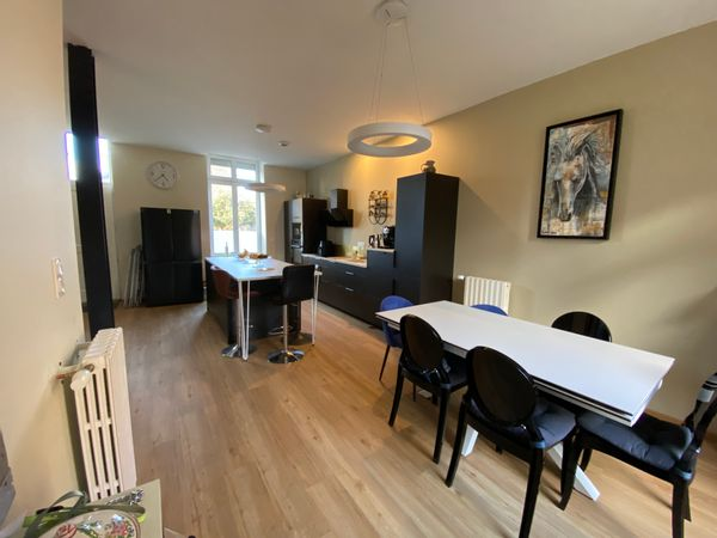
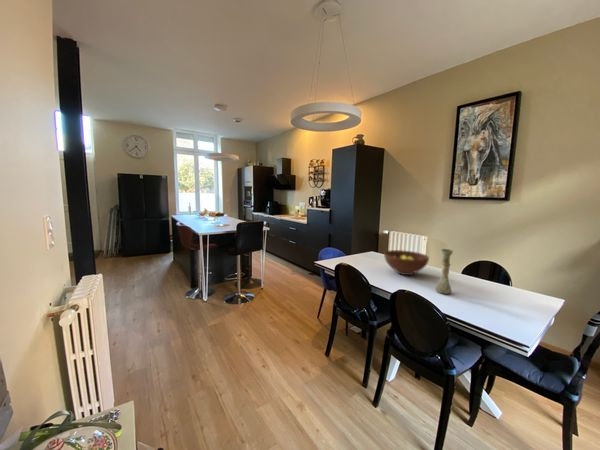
+ vase (445, 271)
+ fruit bowl (405, 263)
